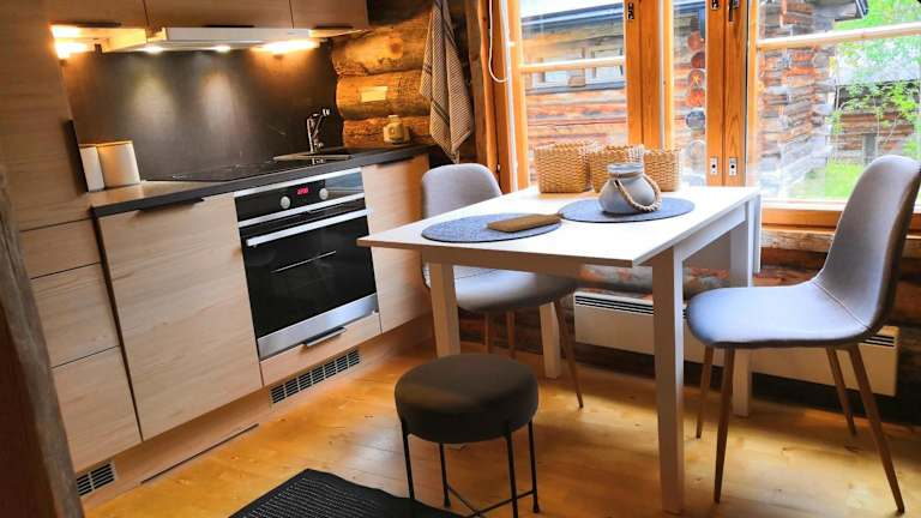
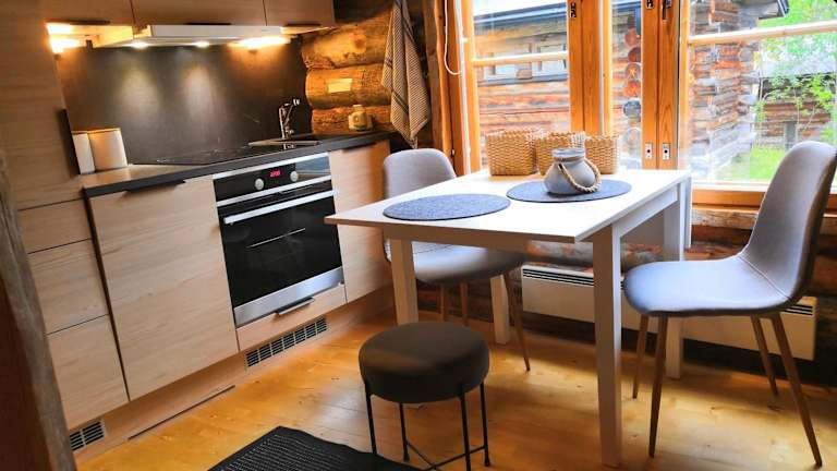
- chopping board (530, 221)
